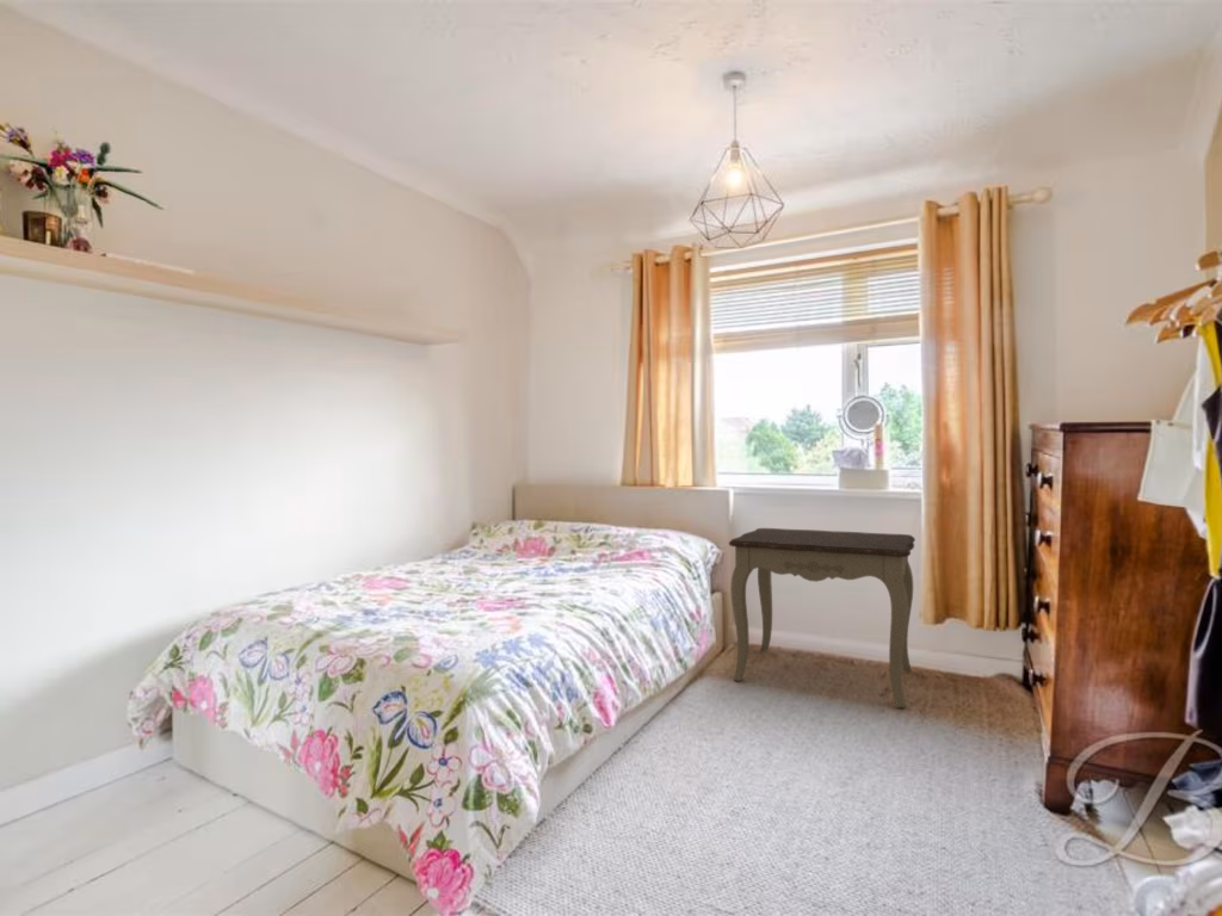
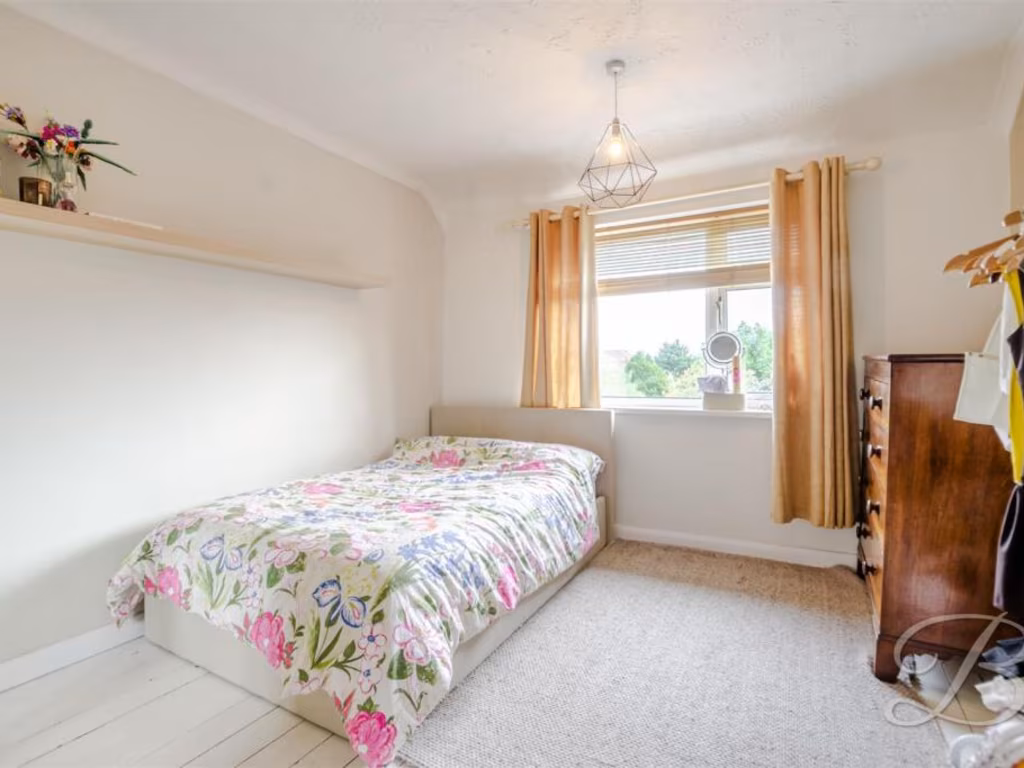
- side table (816, 581)
